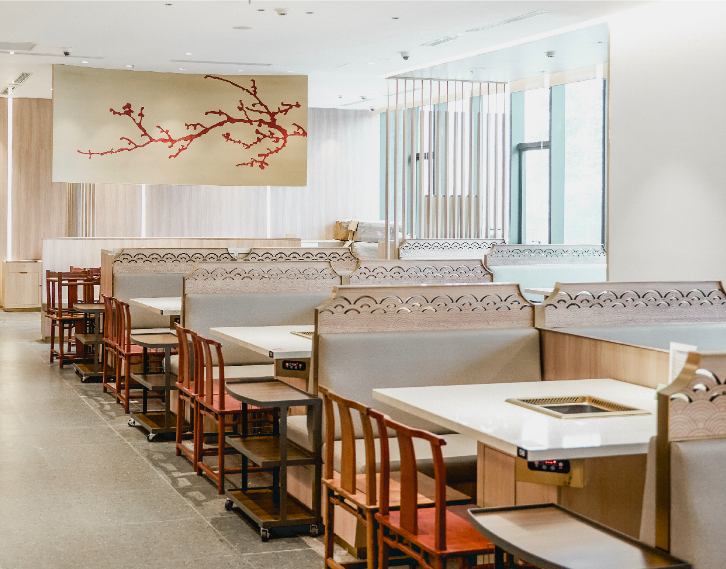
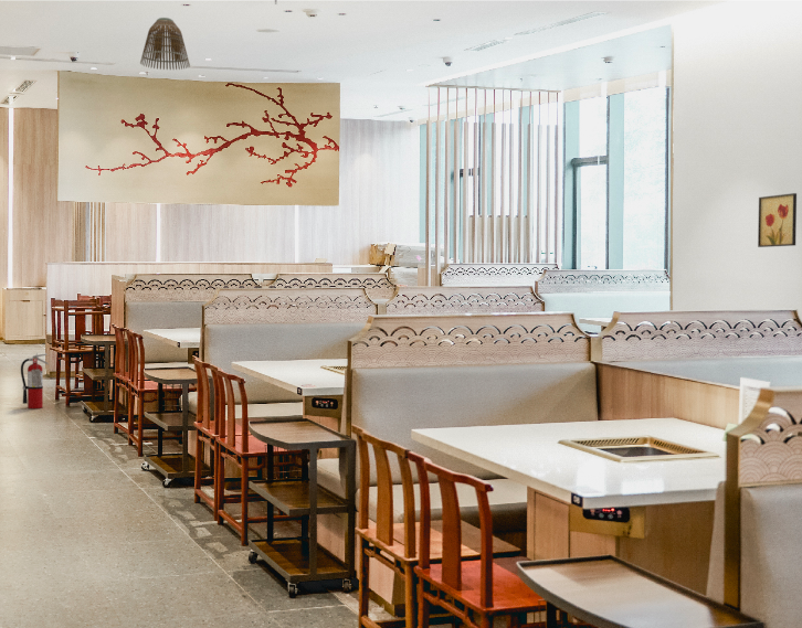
+ wall art (778, 221)
+ fire extinguisher (34, 380)
+ lamp shade (166, 42)
